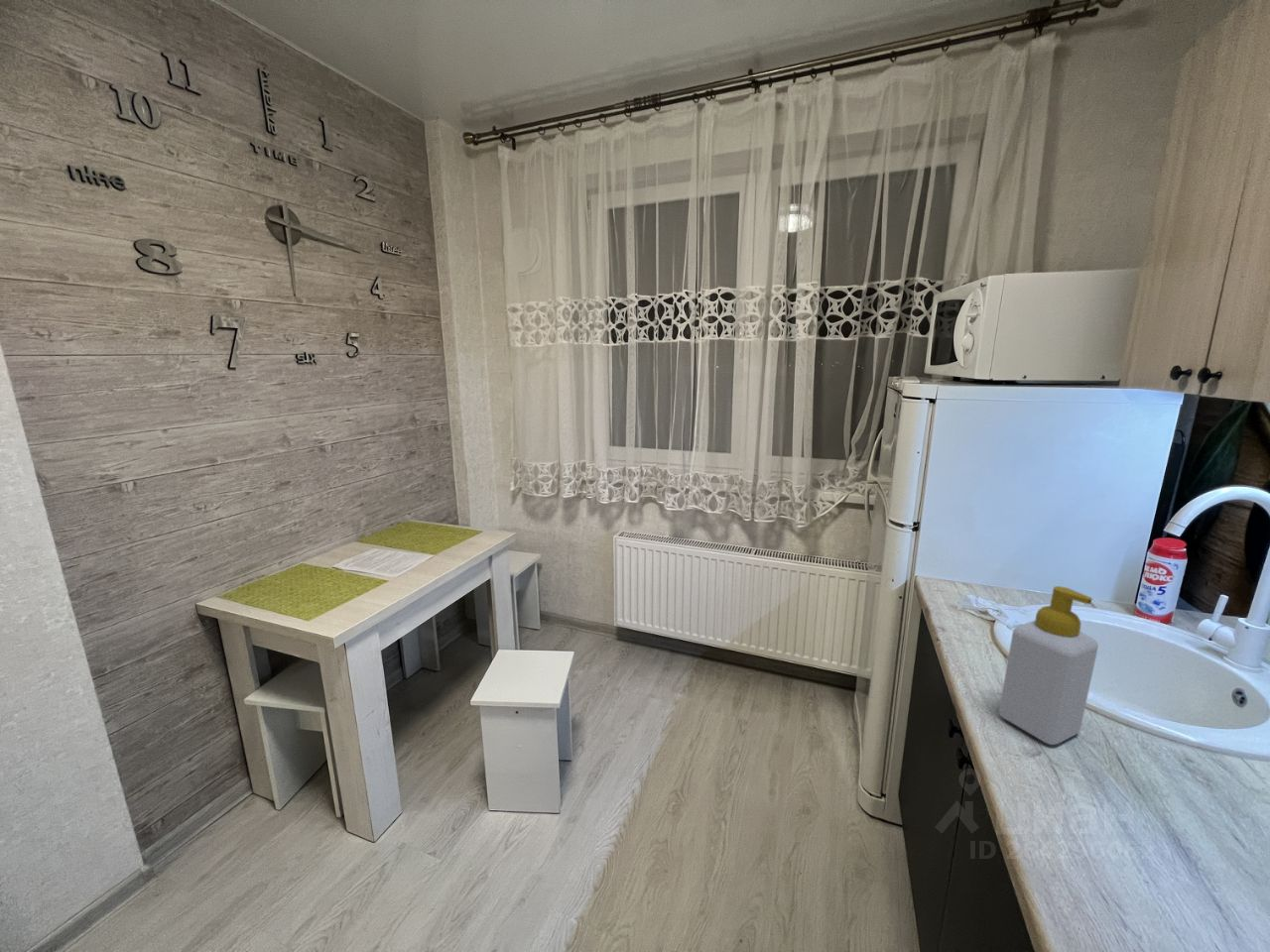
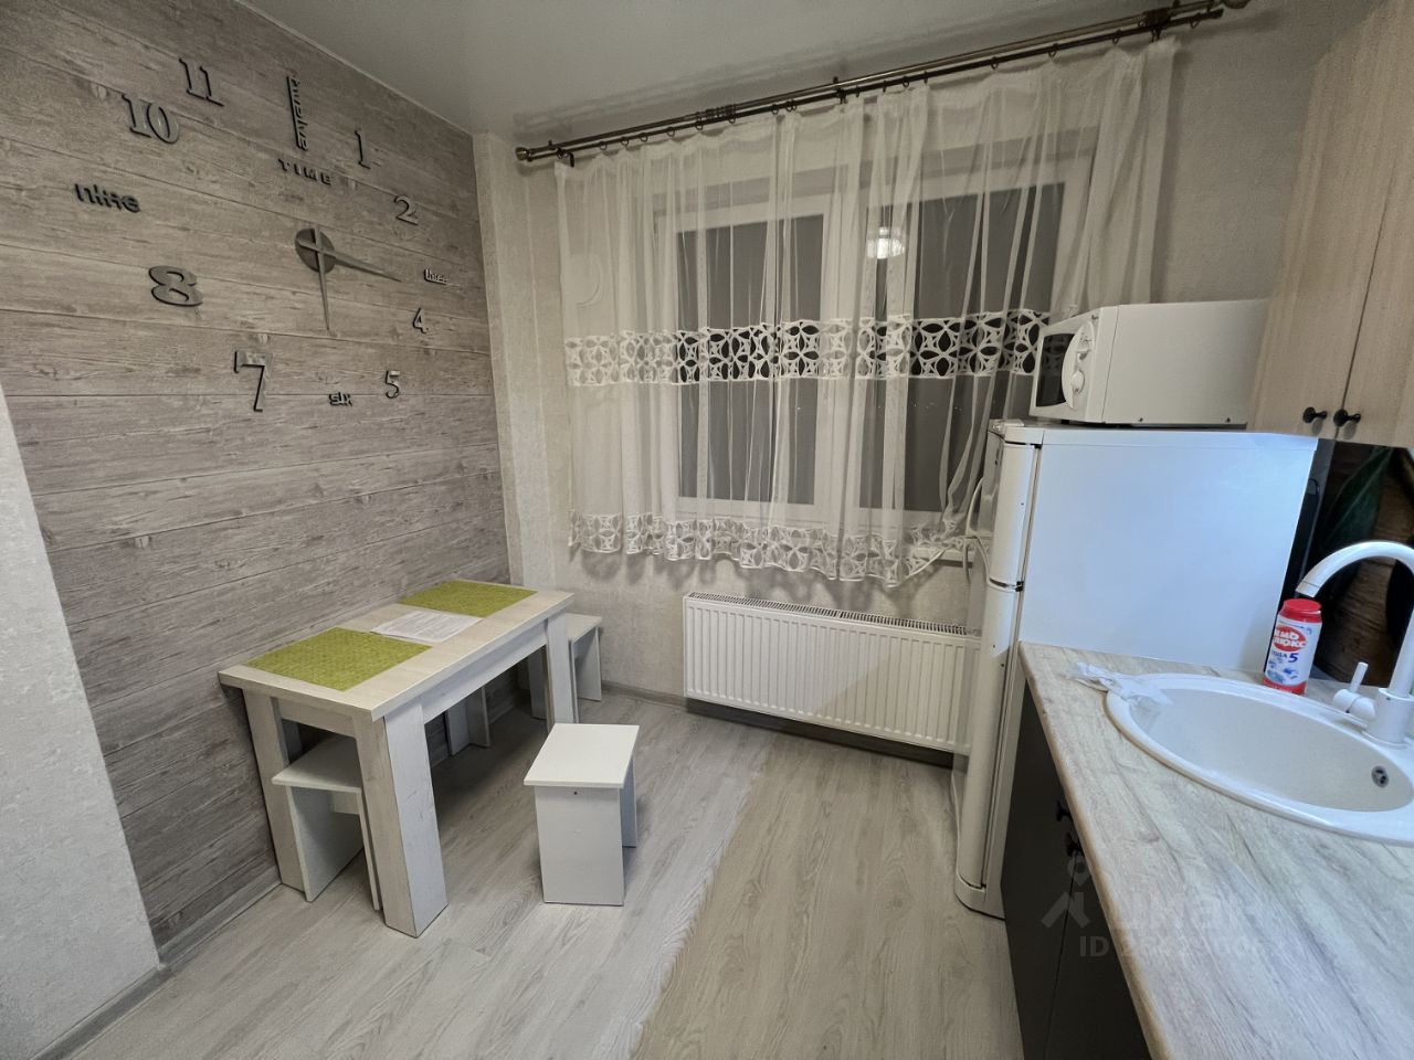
- soap bottle (1050, 658)
